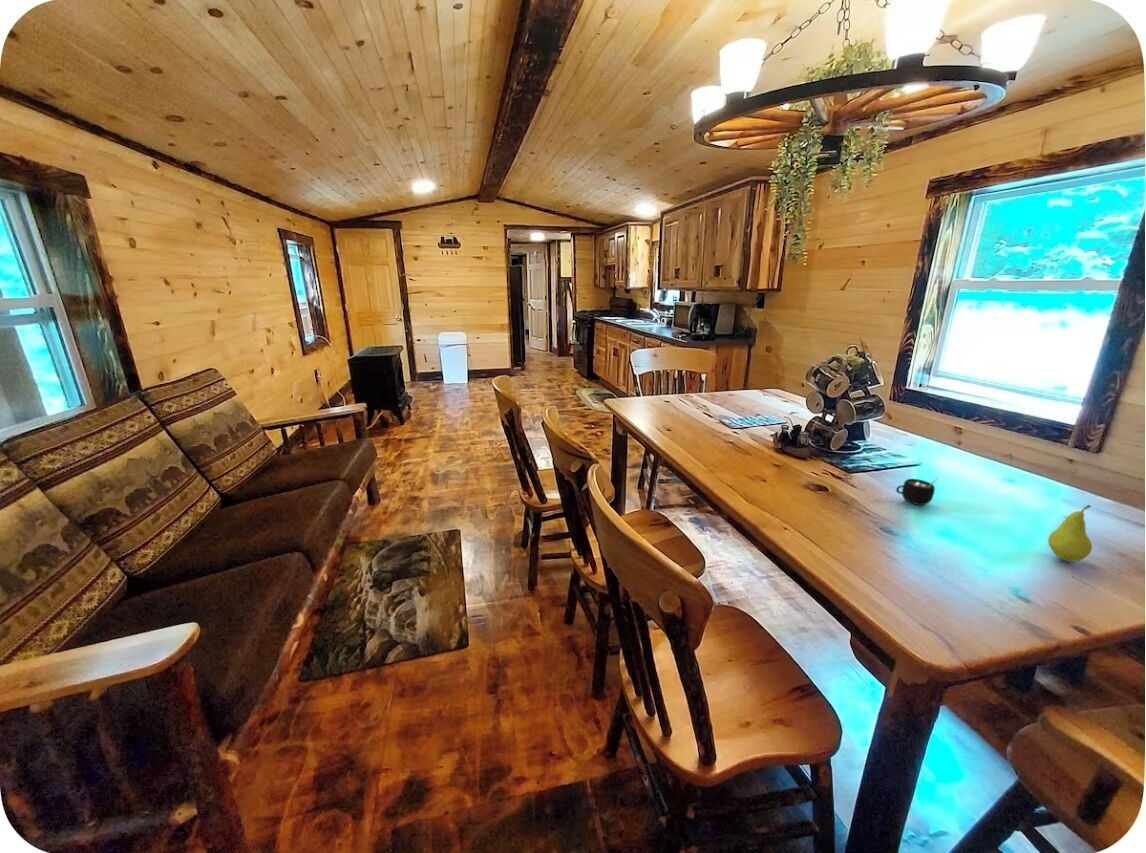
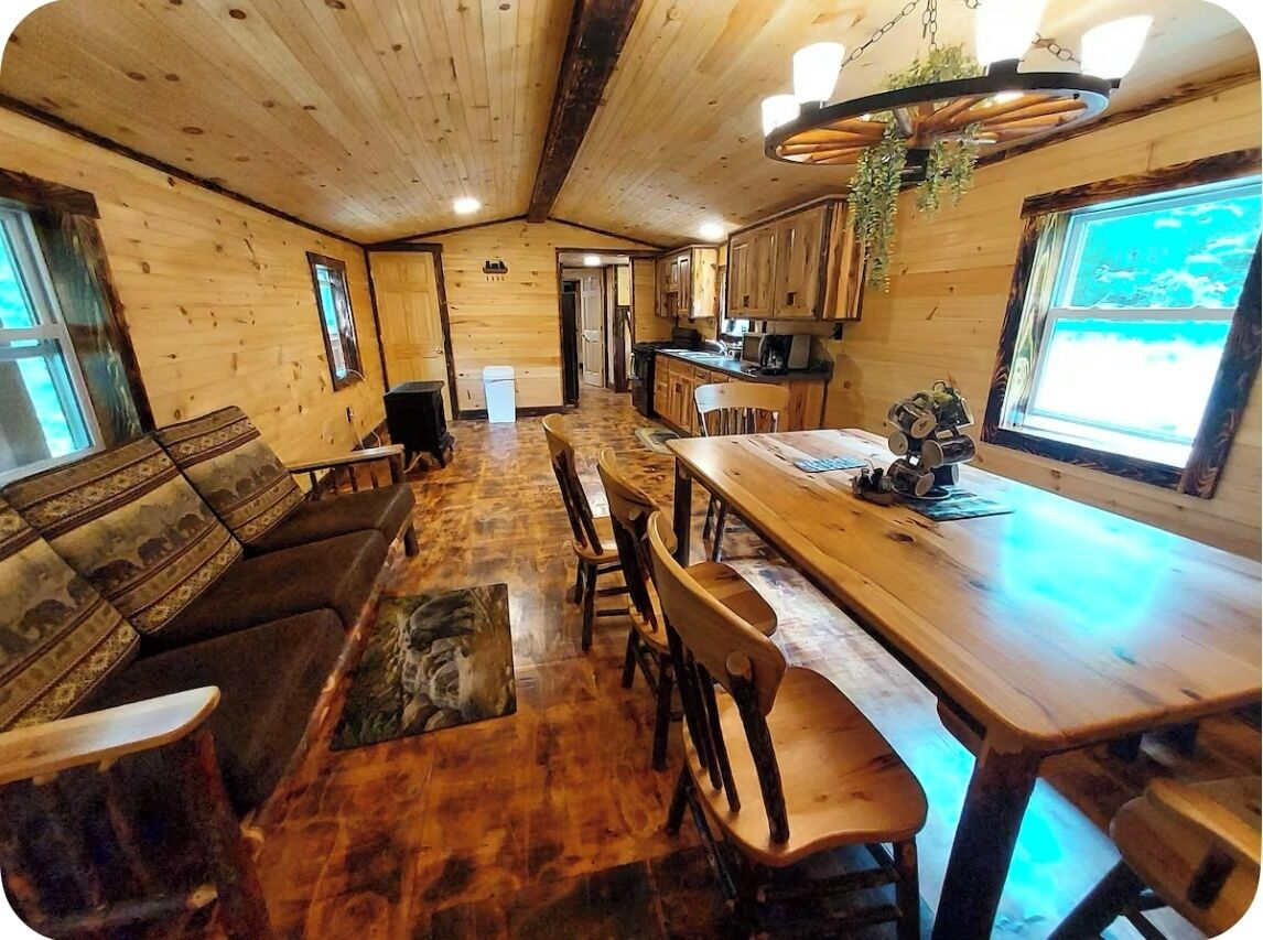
- mug (905, 488)
- fruit (1073, 531)
